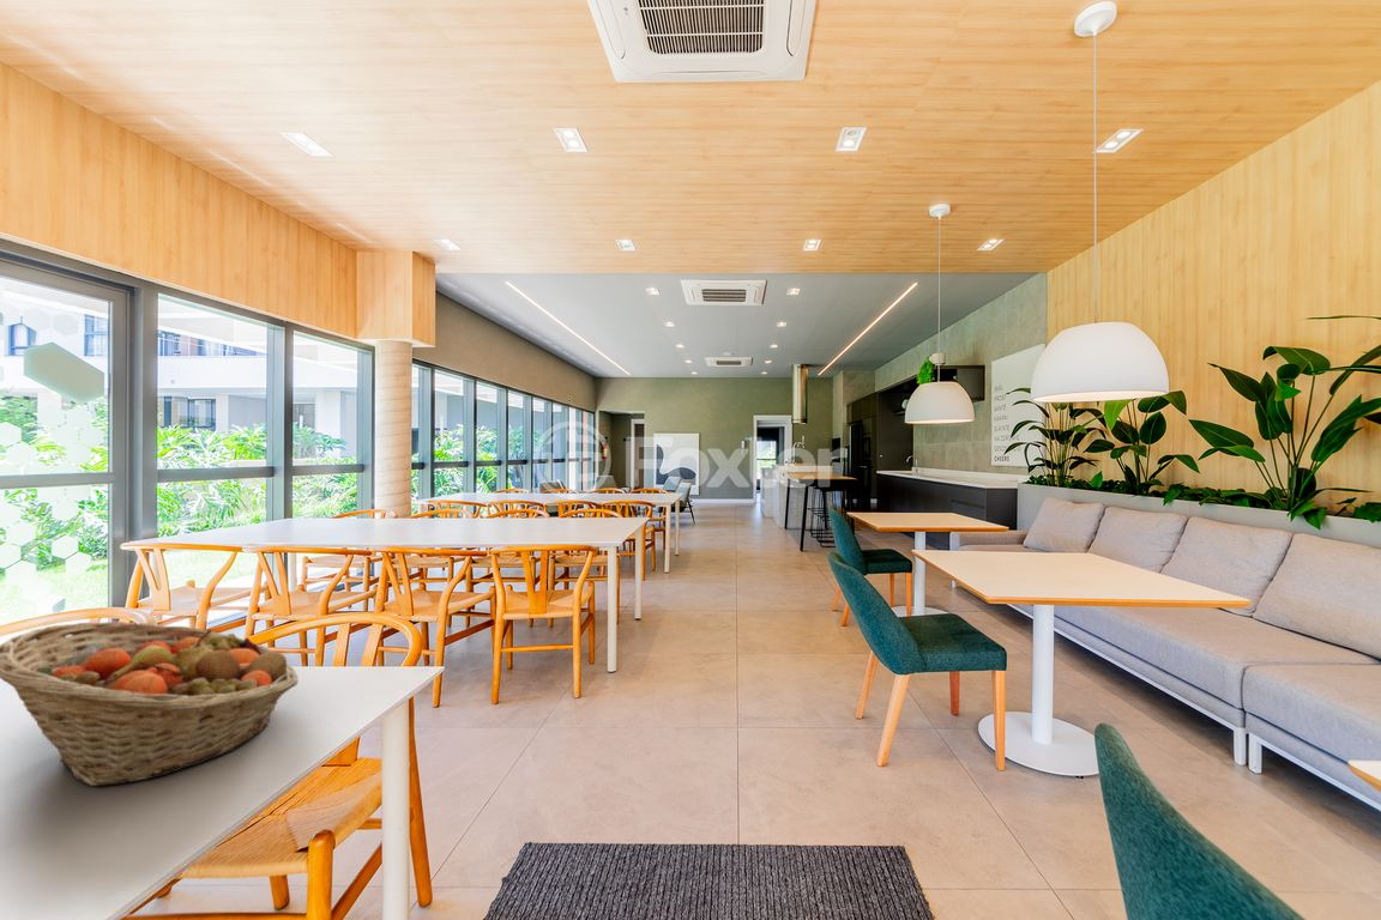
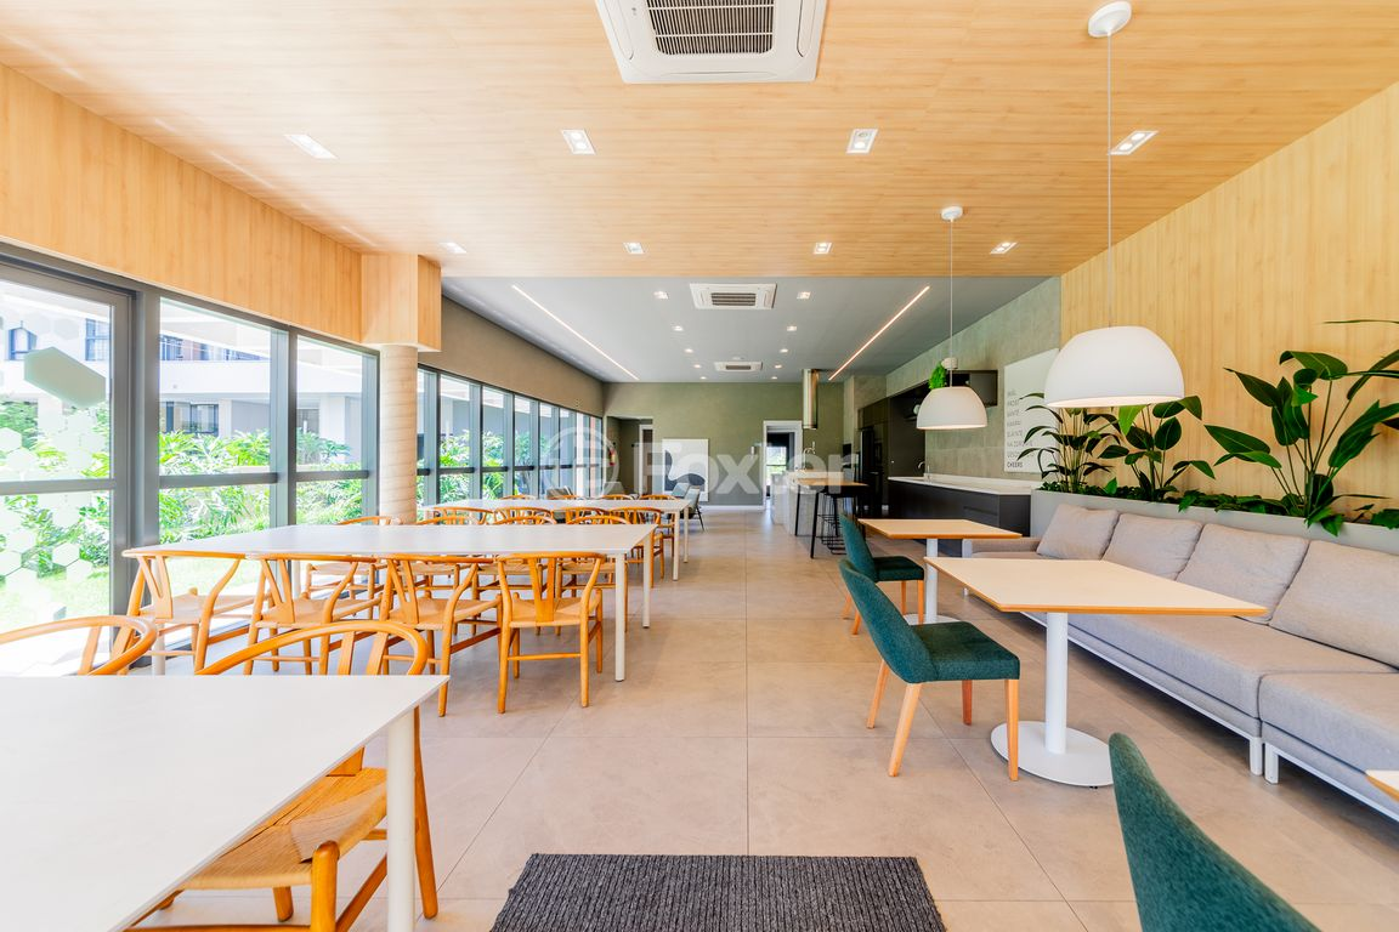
- fruit basket (162, 680)
